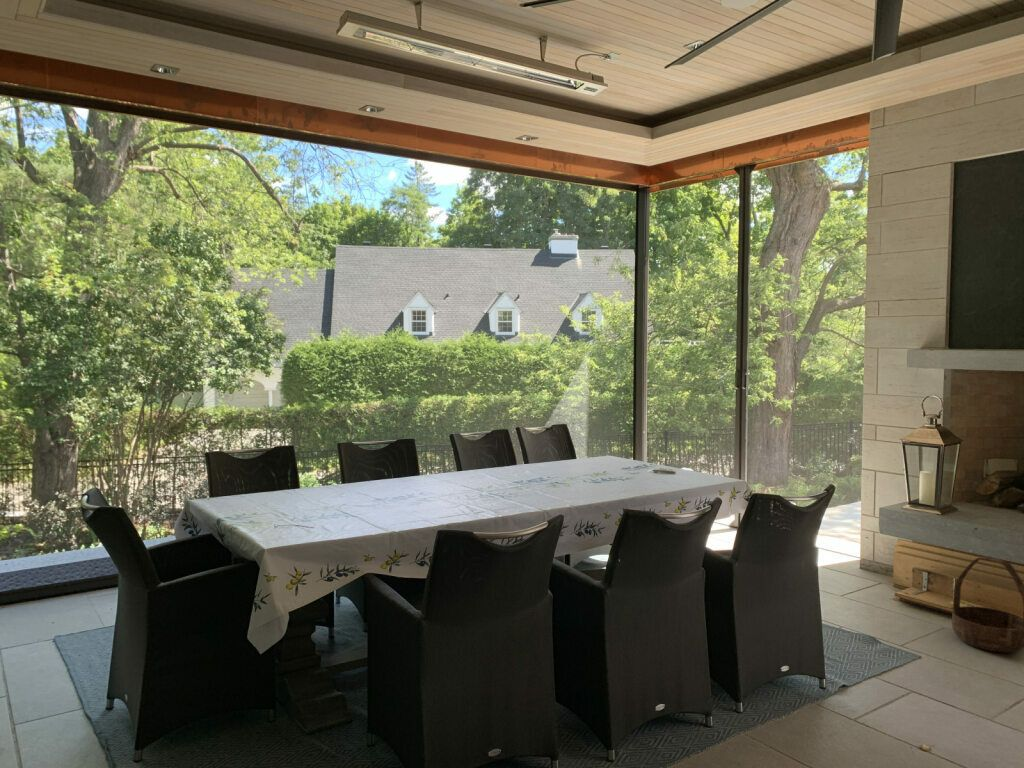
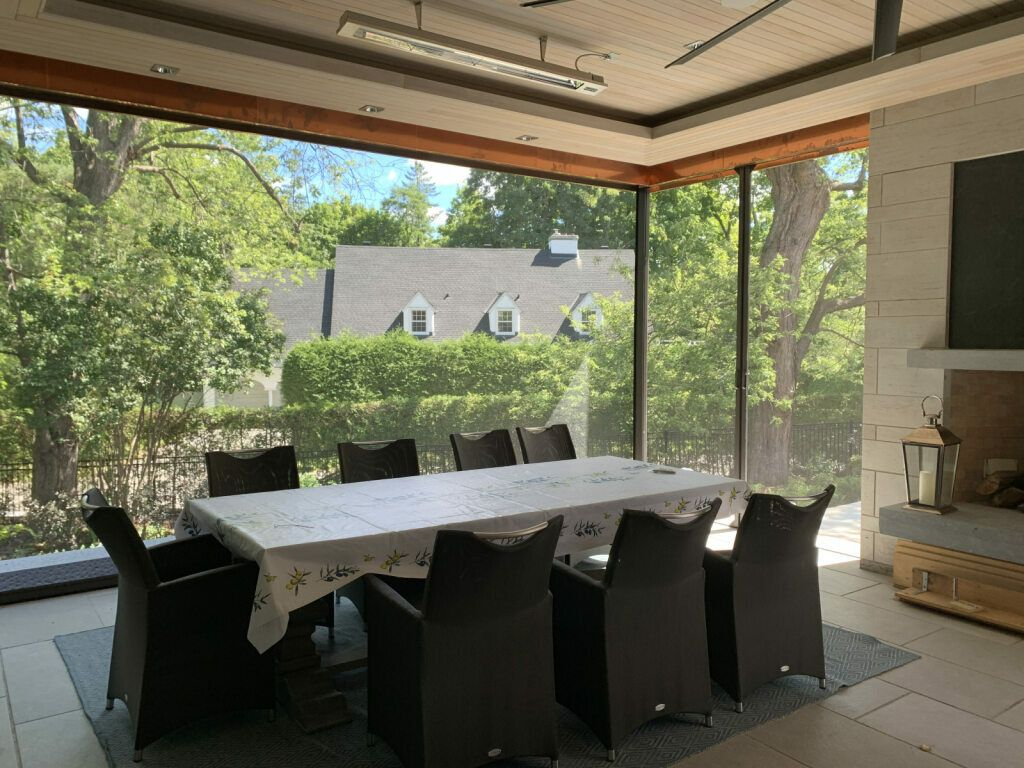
- basket (990, 608)
